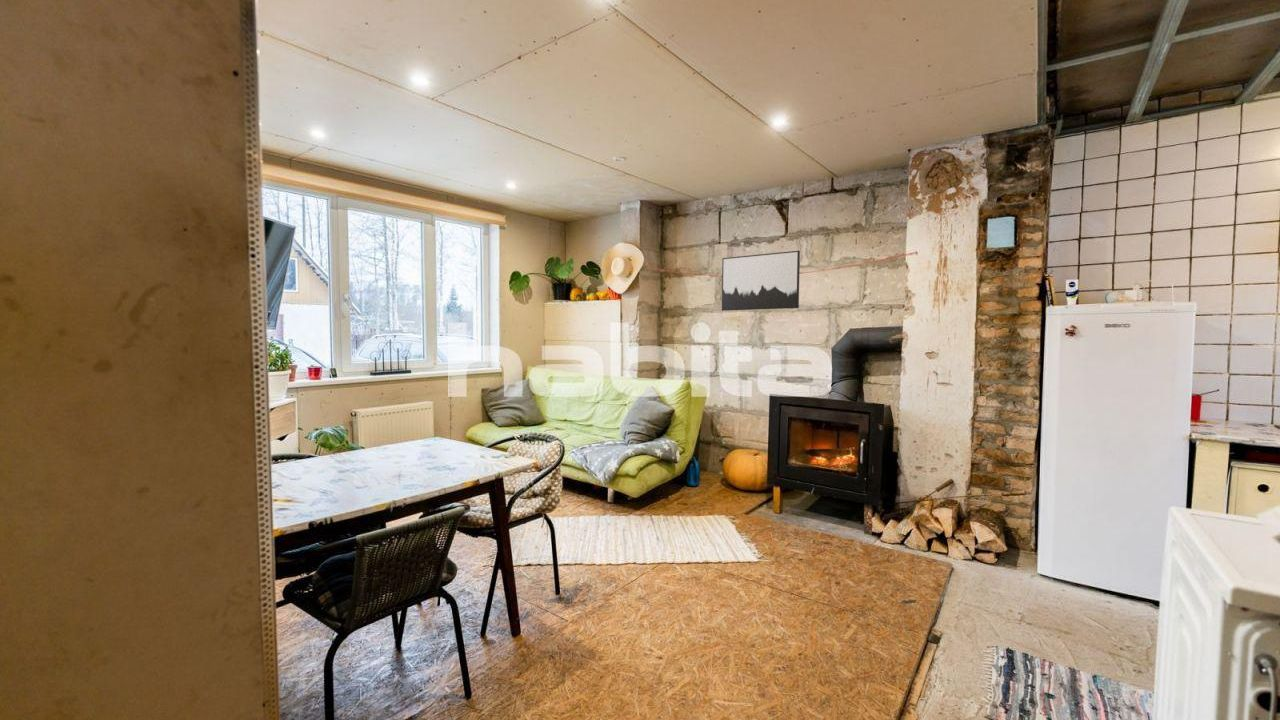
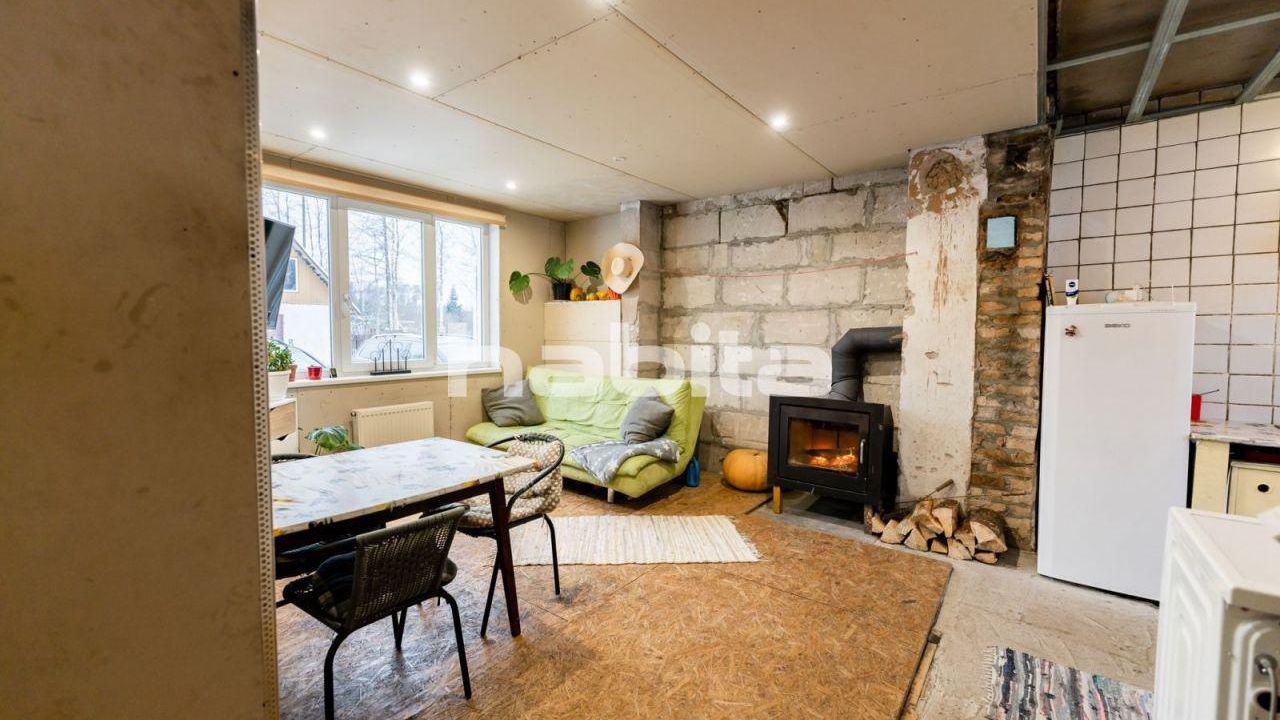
- wall art (758, 282)
